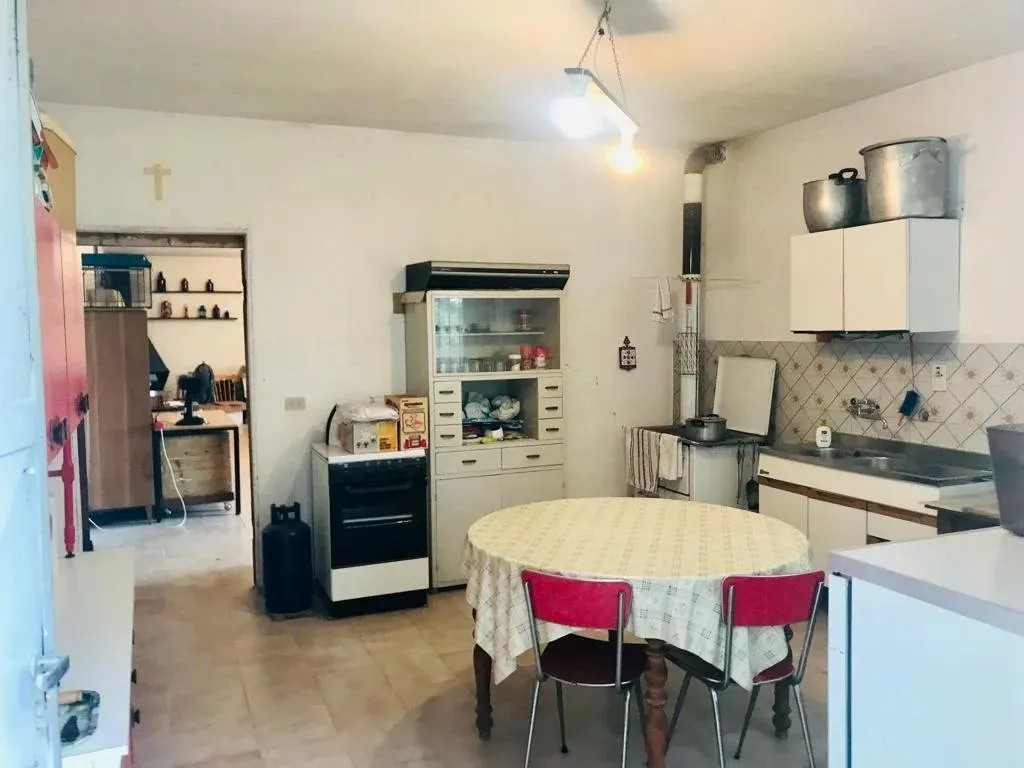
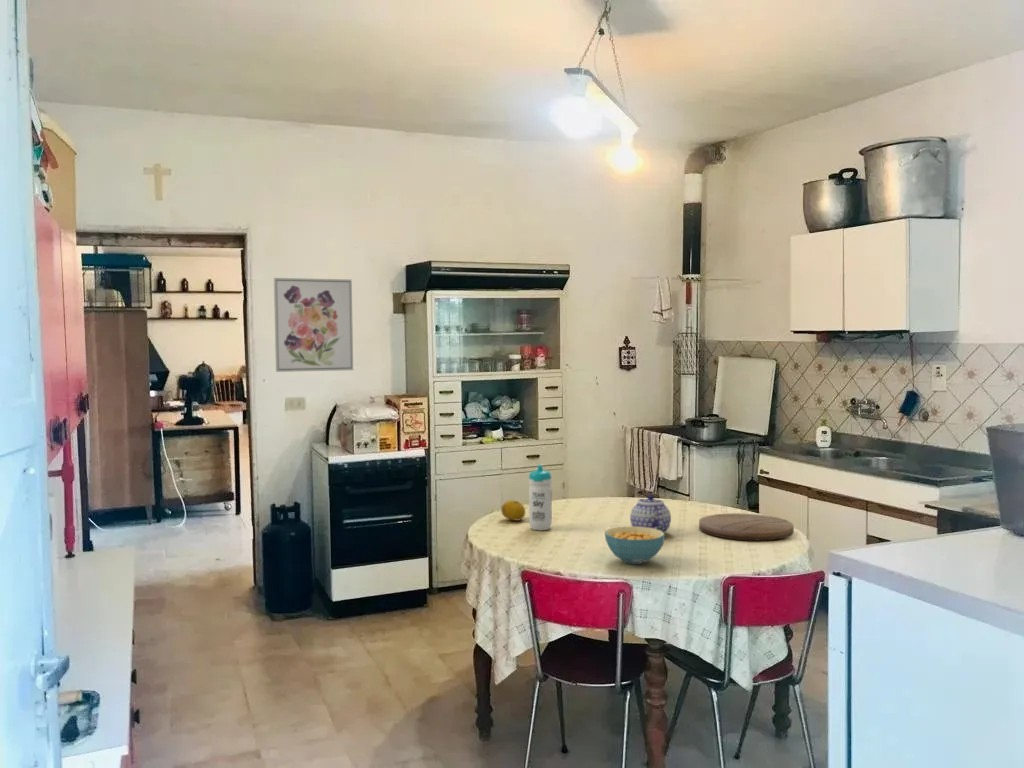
+ teapot (650, 514)
+ cereal bowl (634, 547)
+ fruit (513, 510)
+ water bottle (540, 496)
+ cutting board (745, 526)
+ wall art (314, 325)
